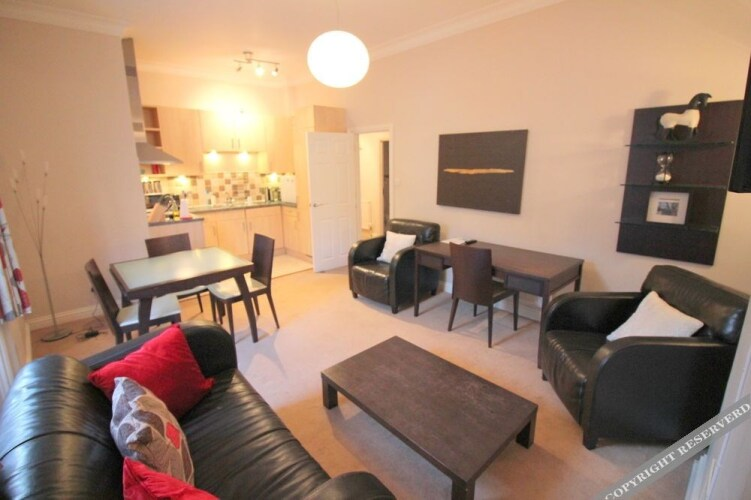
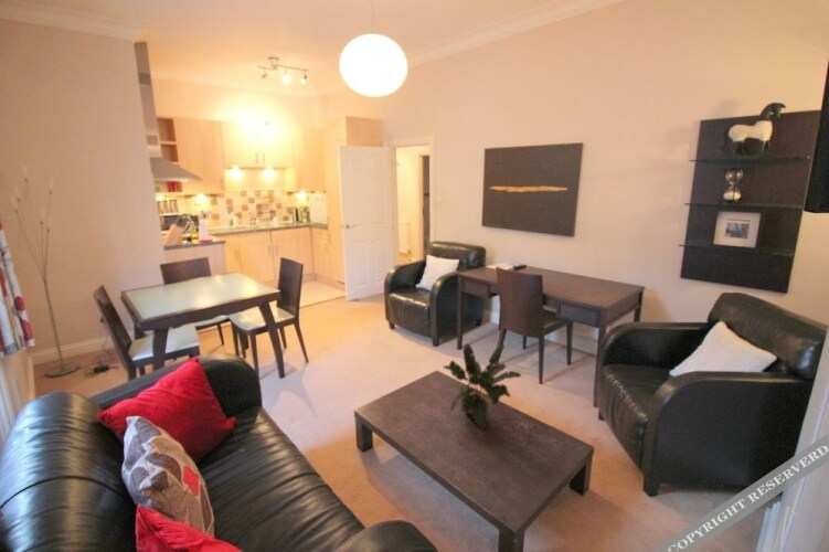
+ potted plant (482, 385)
